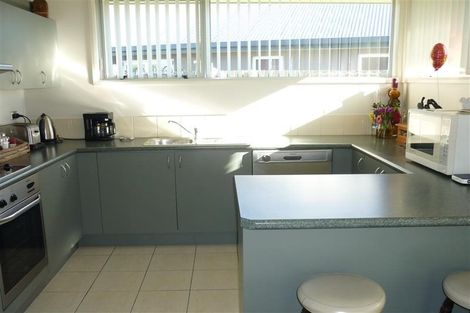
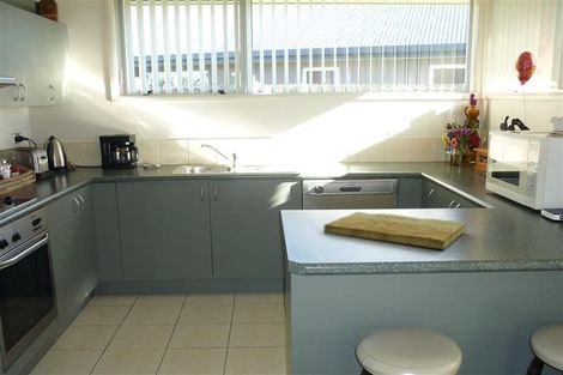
+ cutting board (394, 226)
